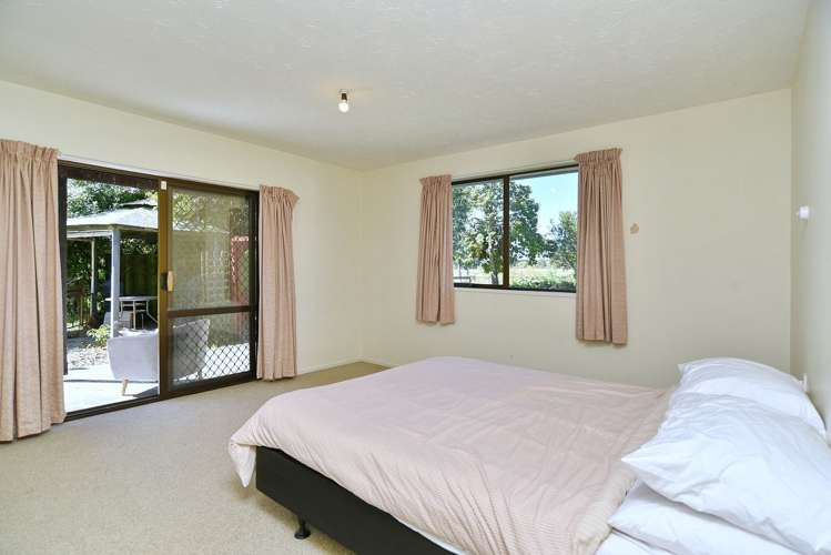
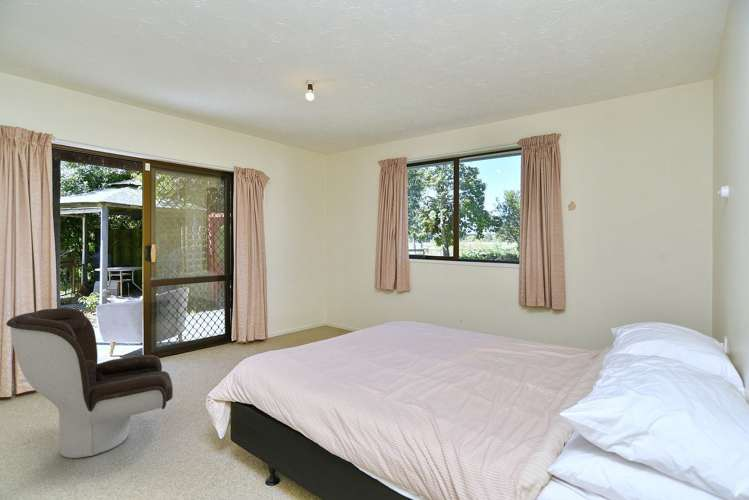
+ chair (98, 375)
